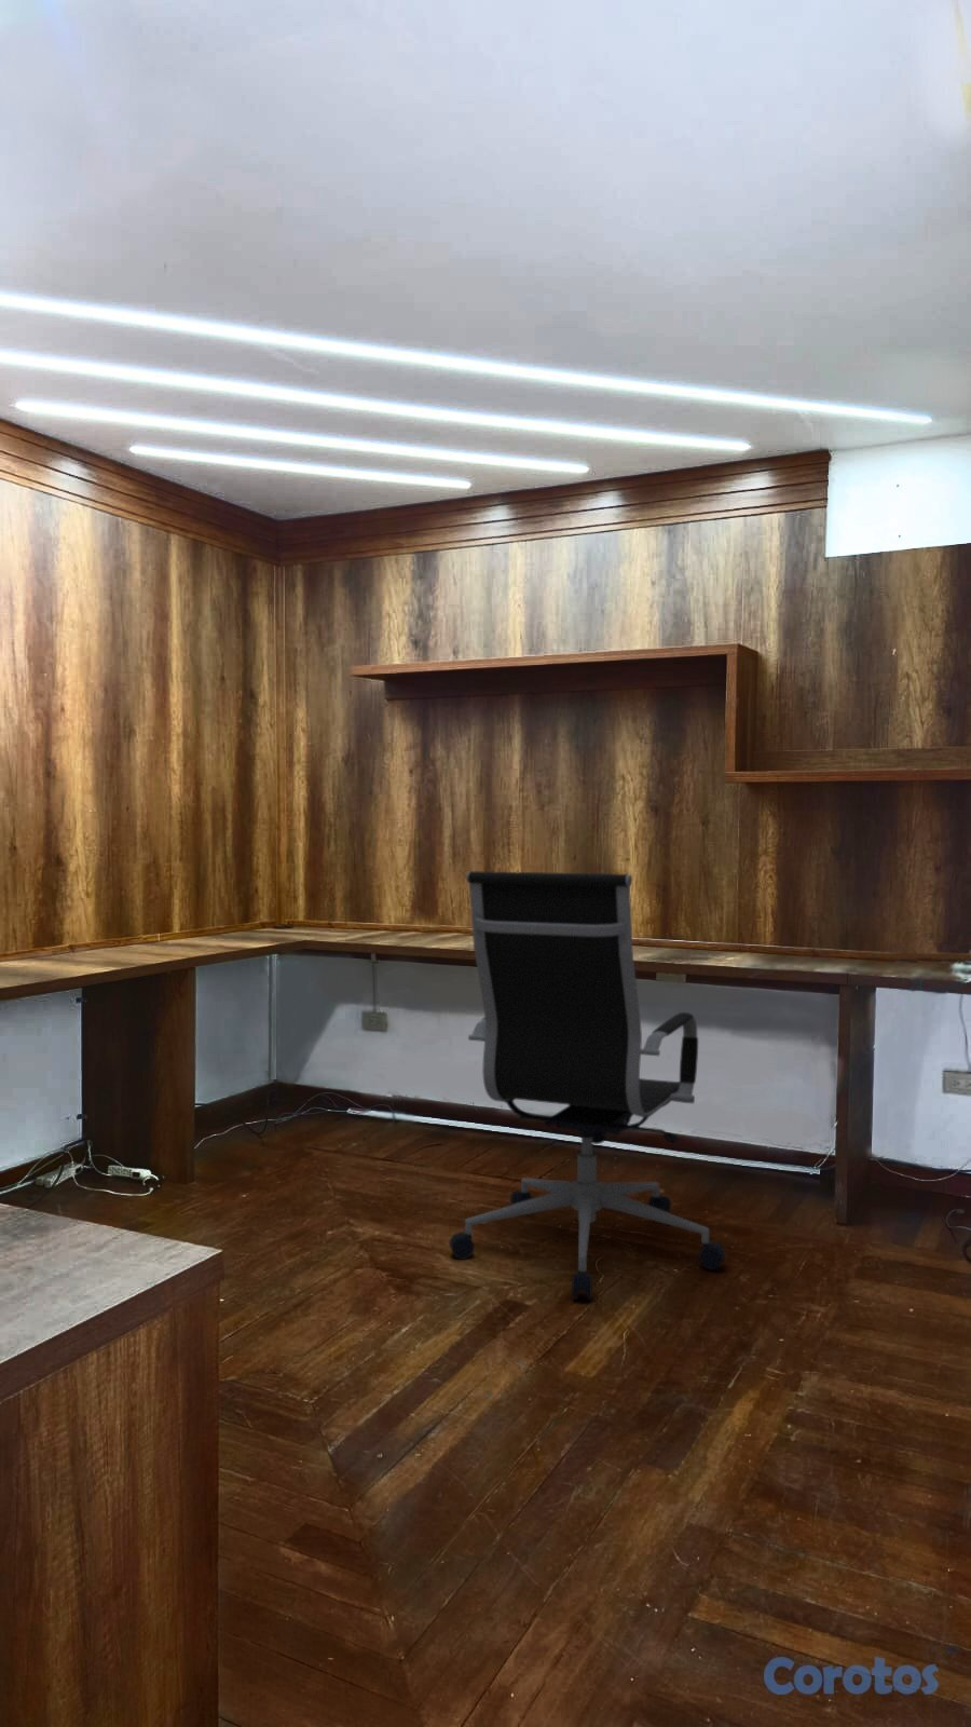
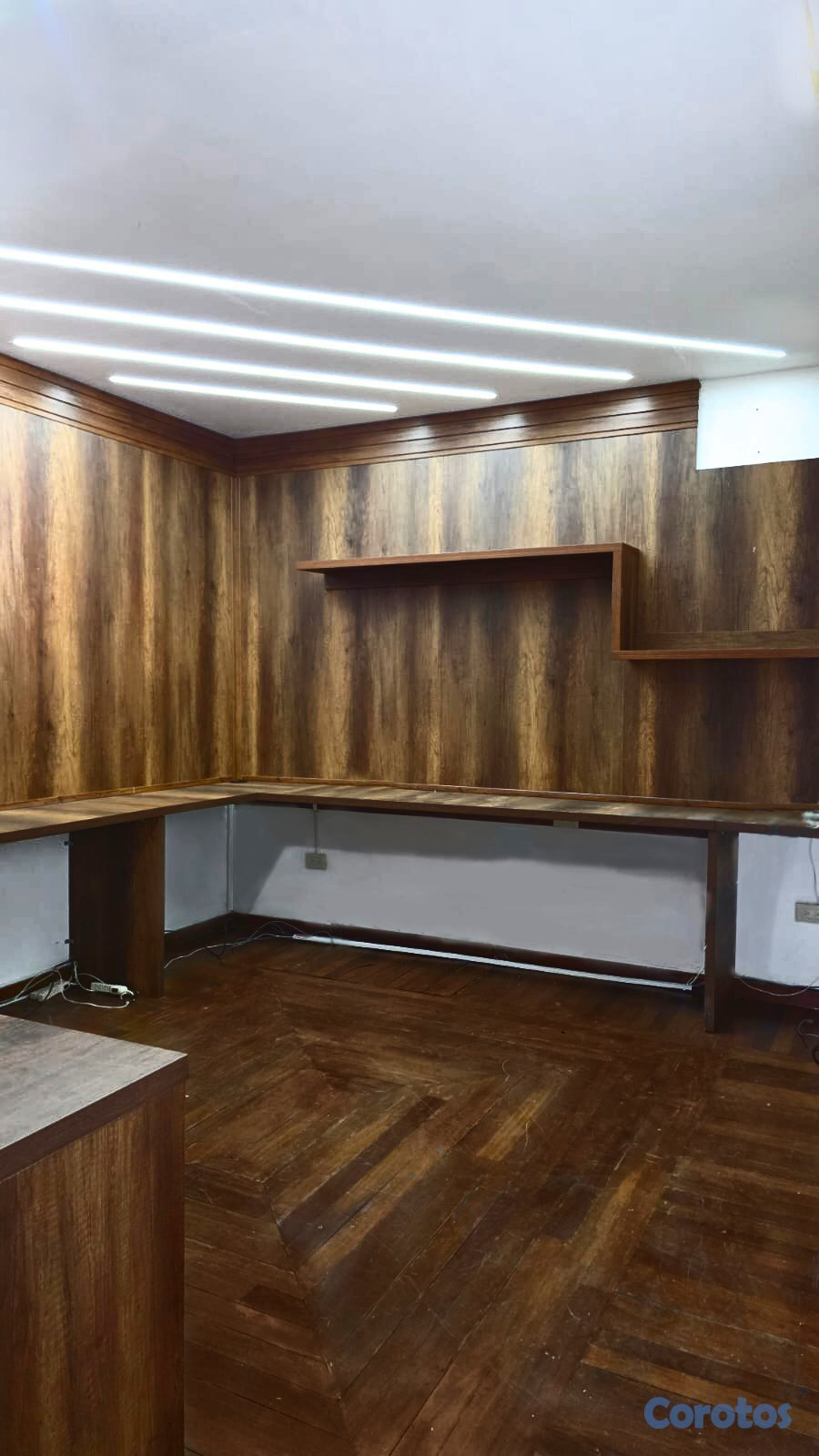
- office chair (596, 1059)
